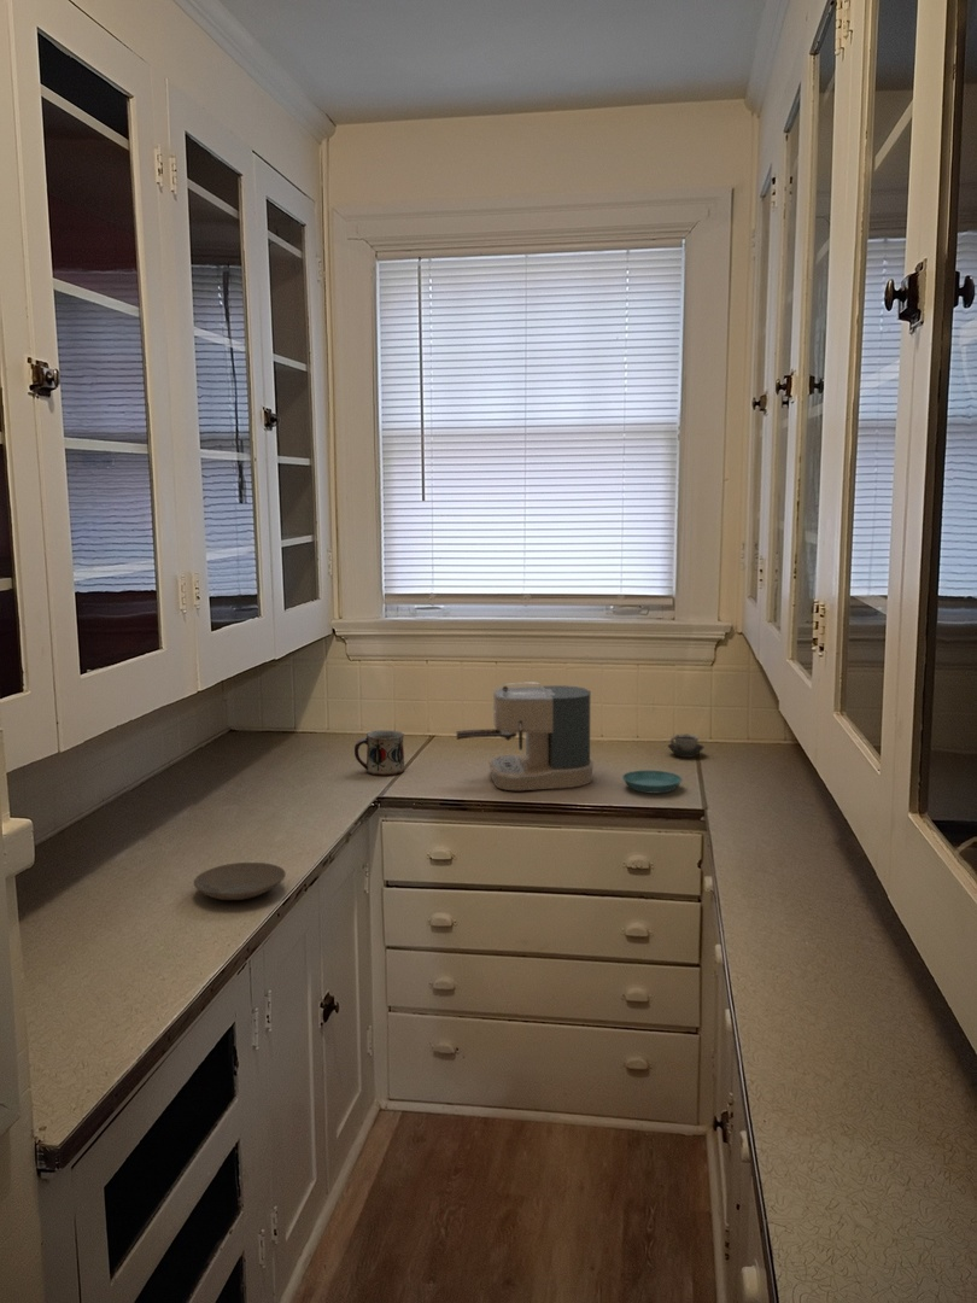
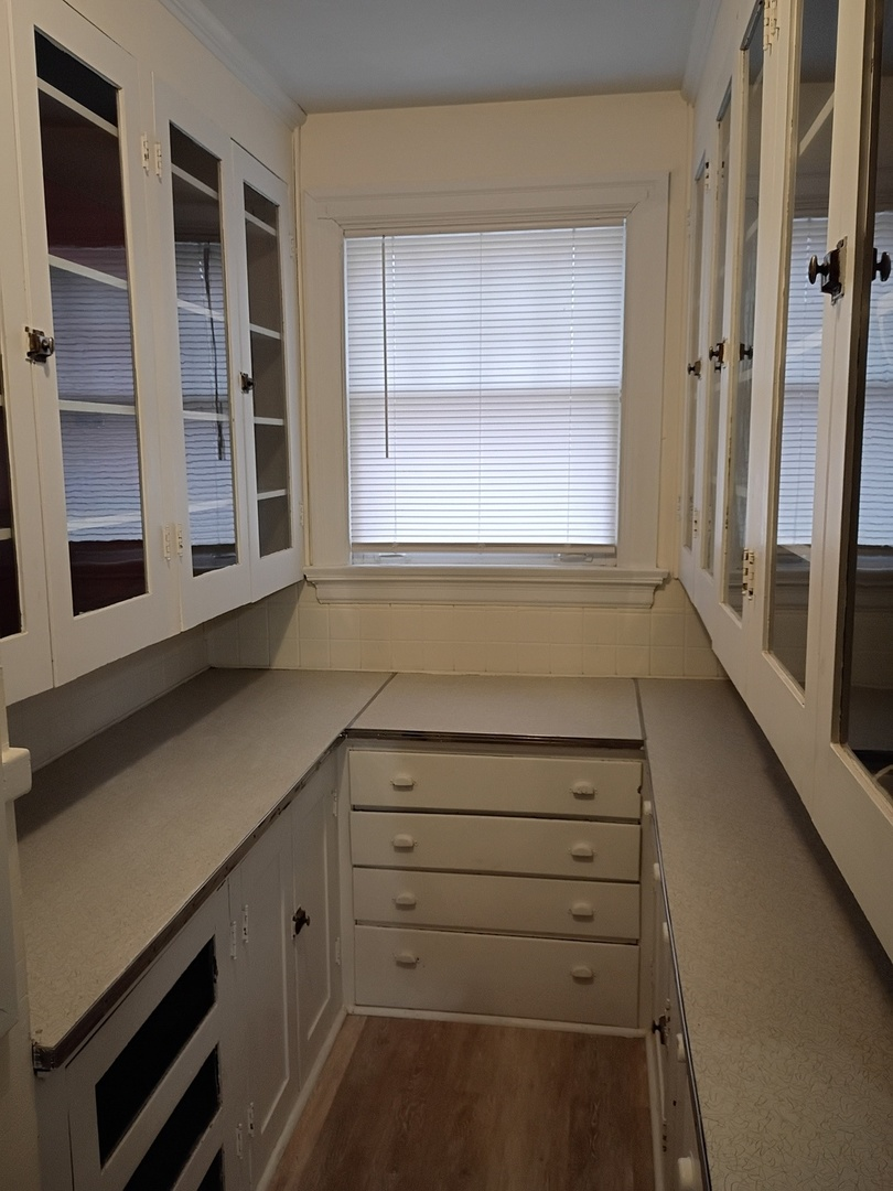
- plate (240, 883)
- saucer (651, 782)
- mug (382, 752)
- coffee maker (525, 731)
- cup (685, 746)
